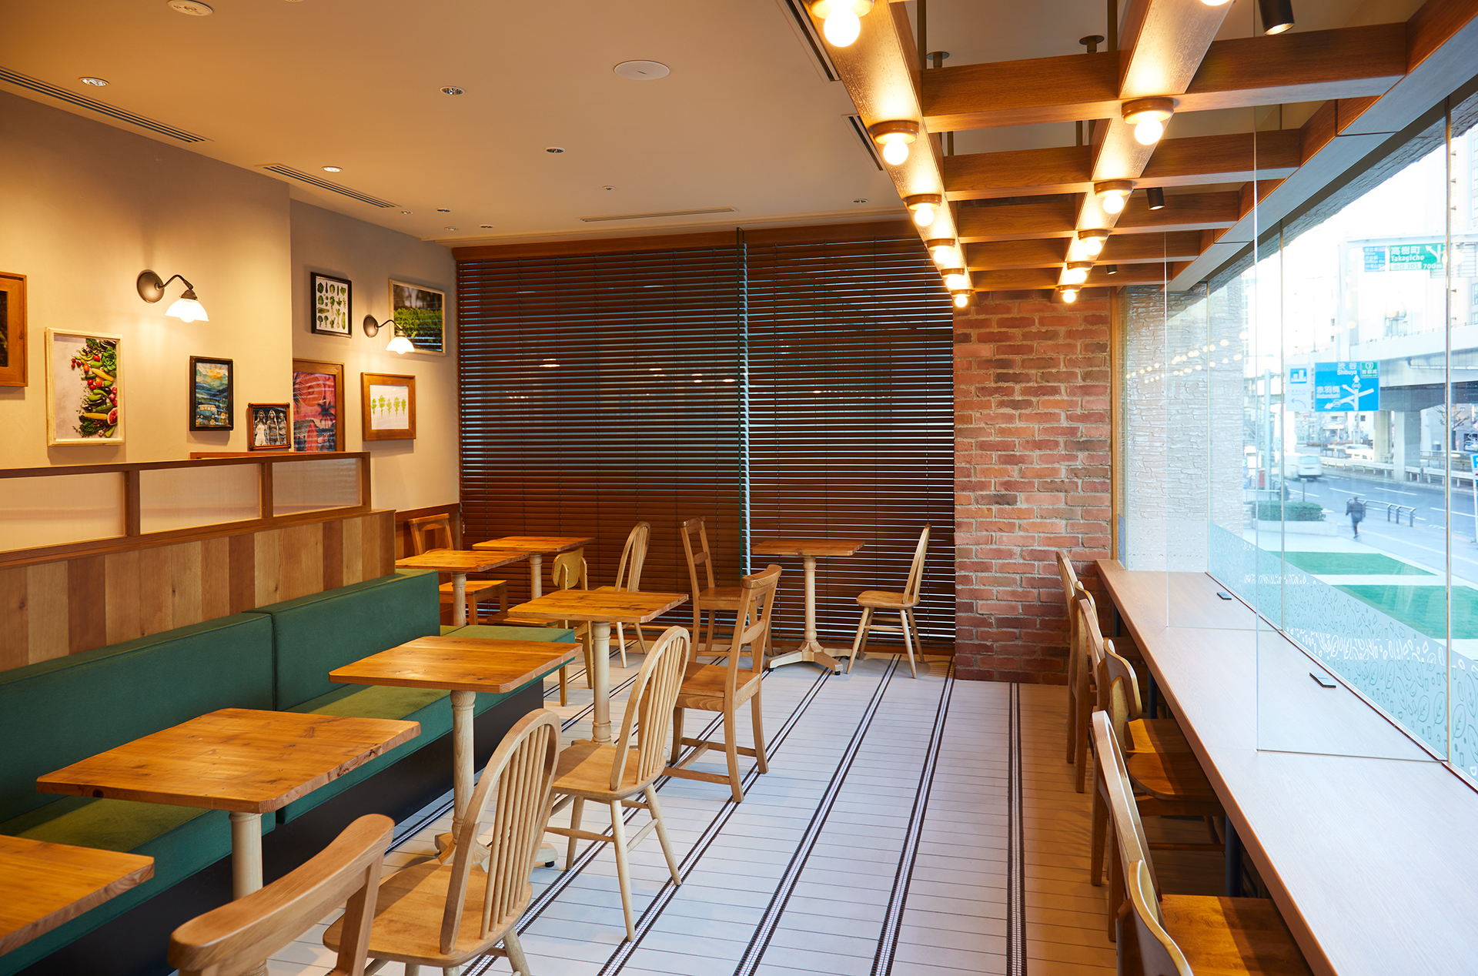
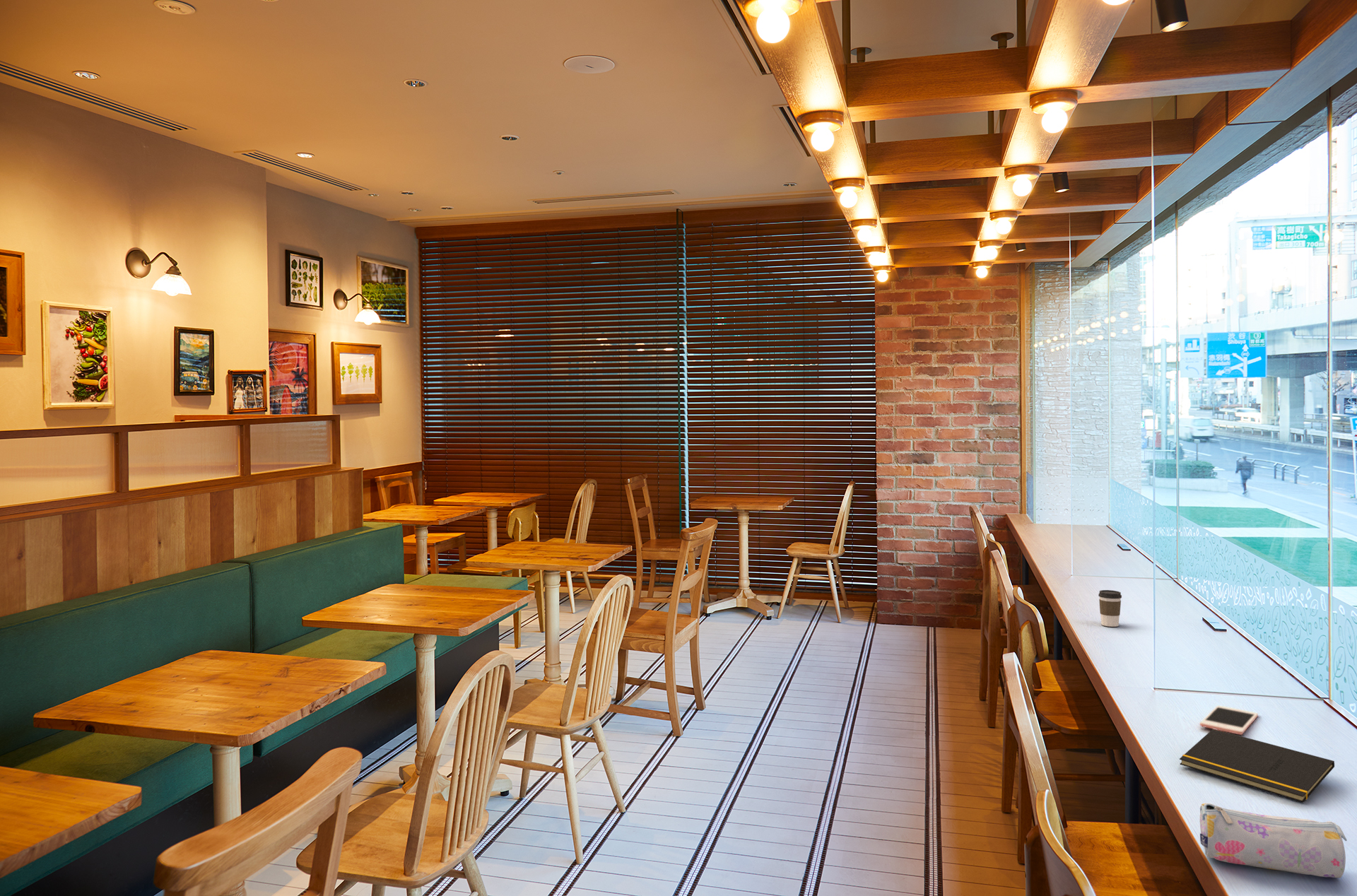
+ notepad (1255, 762)
+ pencil case (1268, 838)
+ cell phone (1229, 719)
+ coffee cup (1110, 608)
